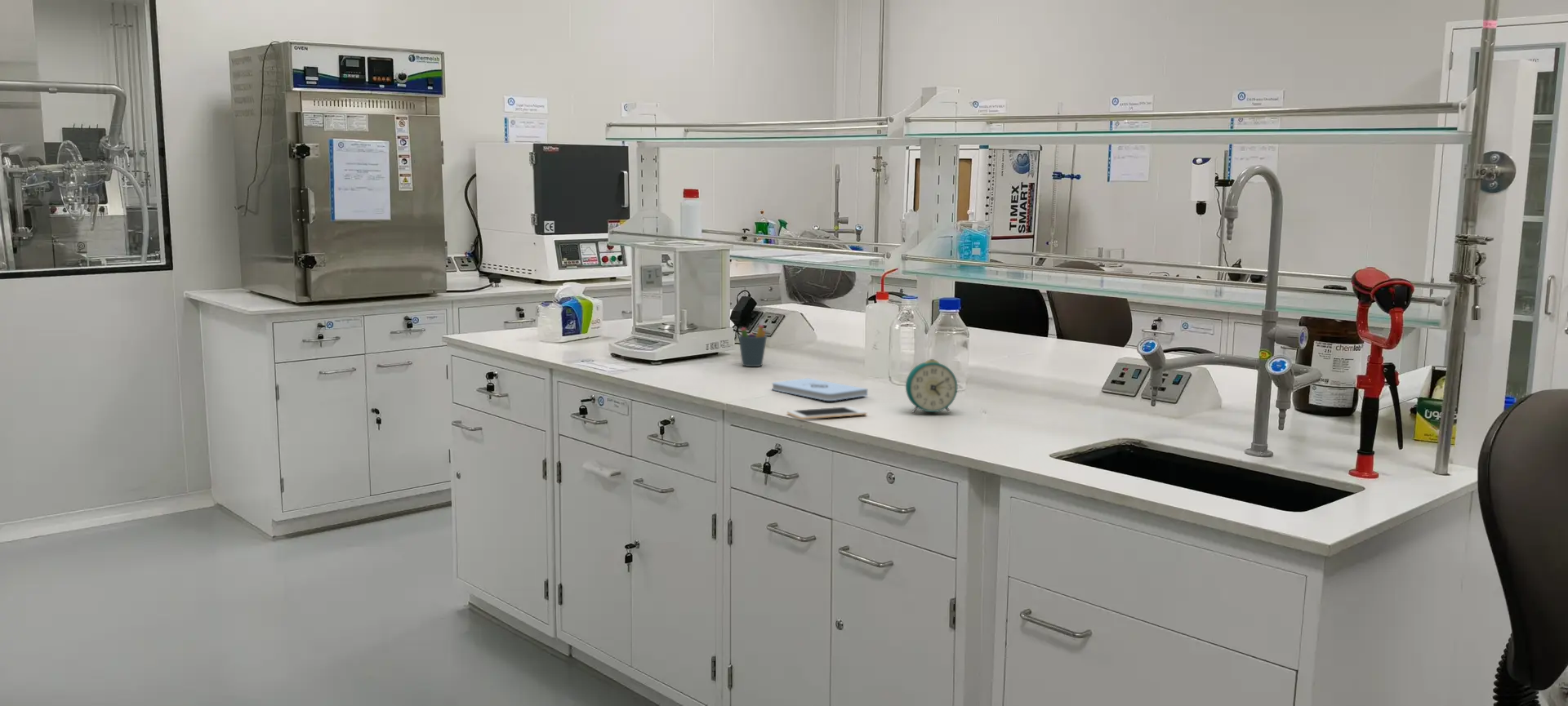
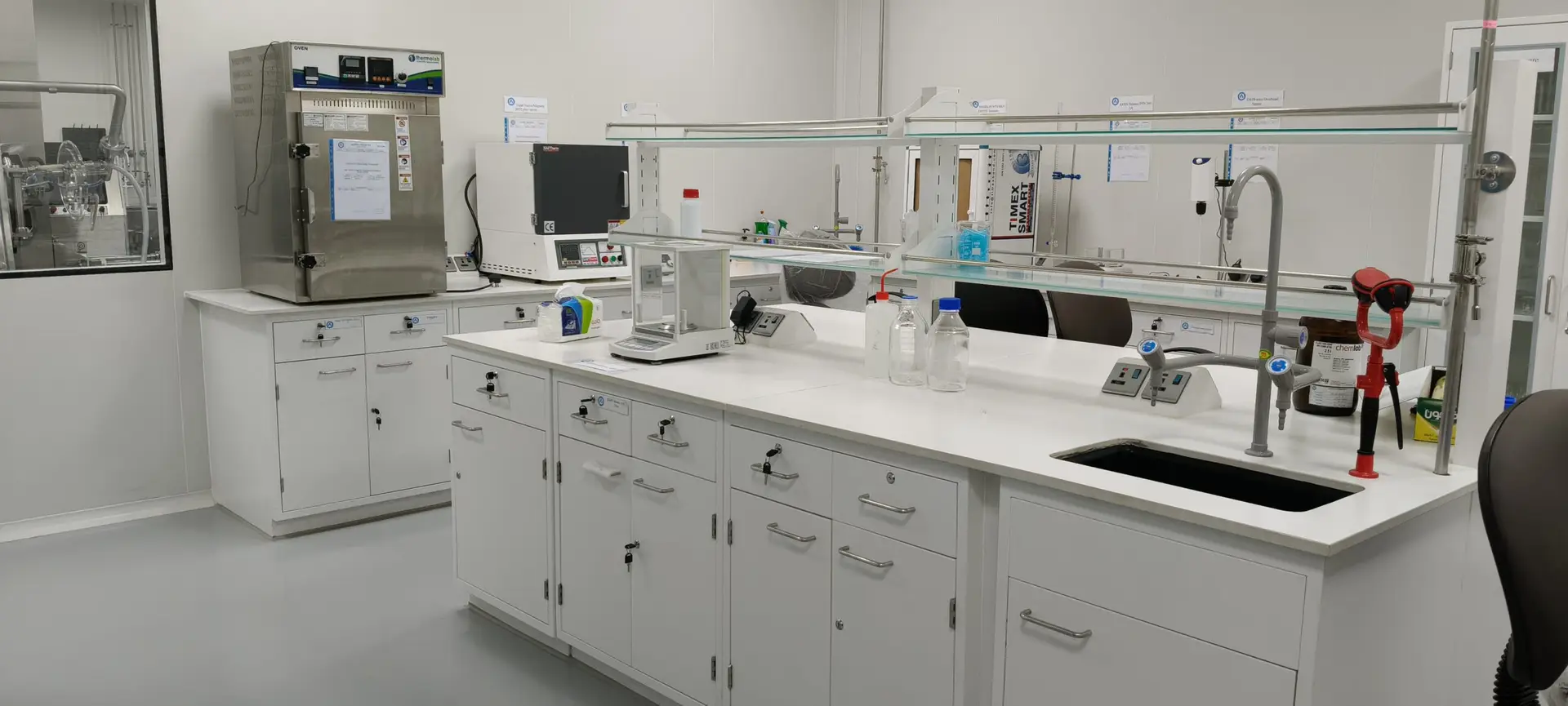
- pen holder (752, 342)
- cell phone (826, 412)
- alarm clock (930, 385)
- notepad (817, 389)
